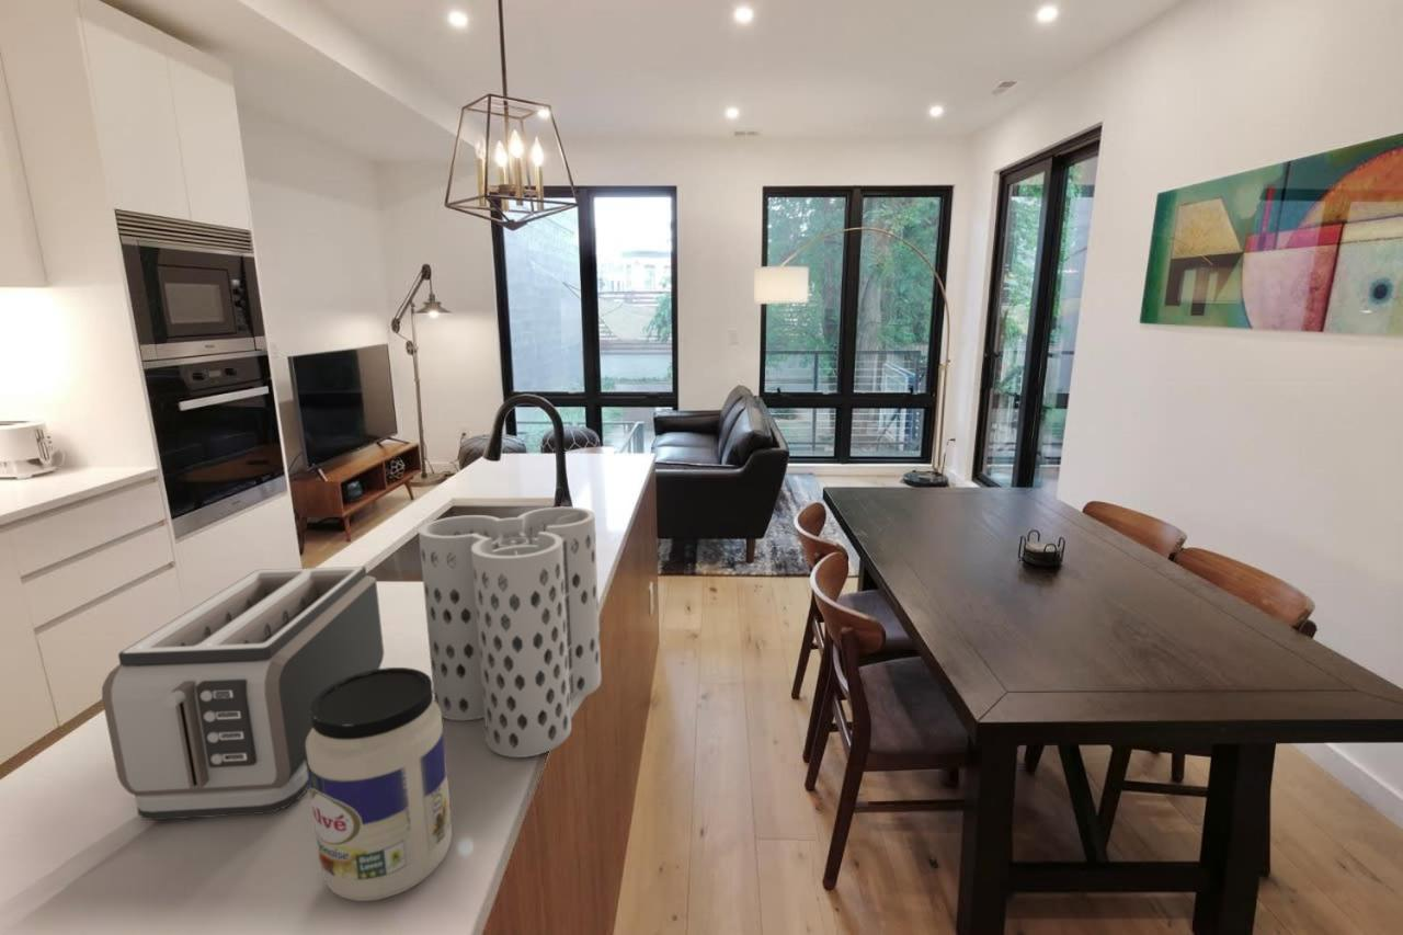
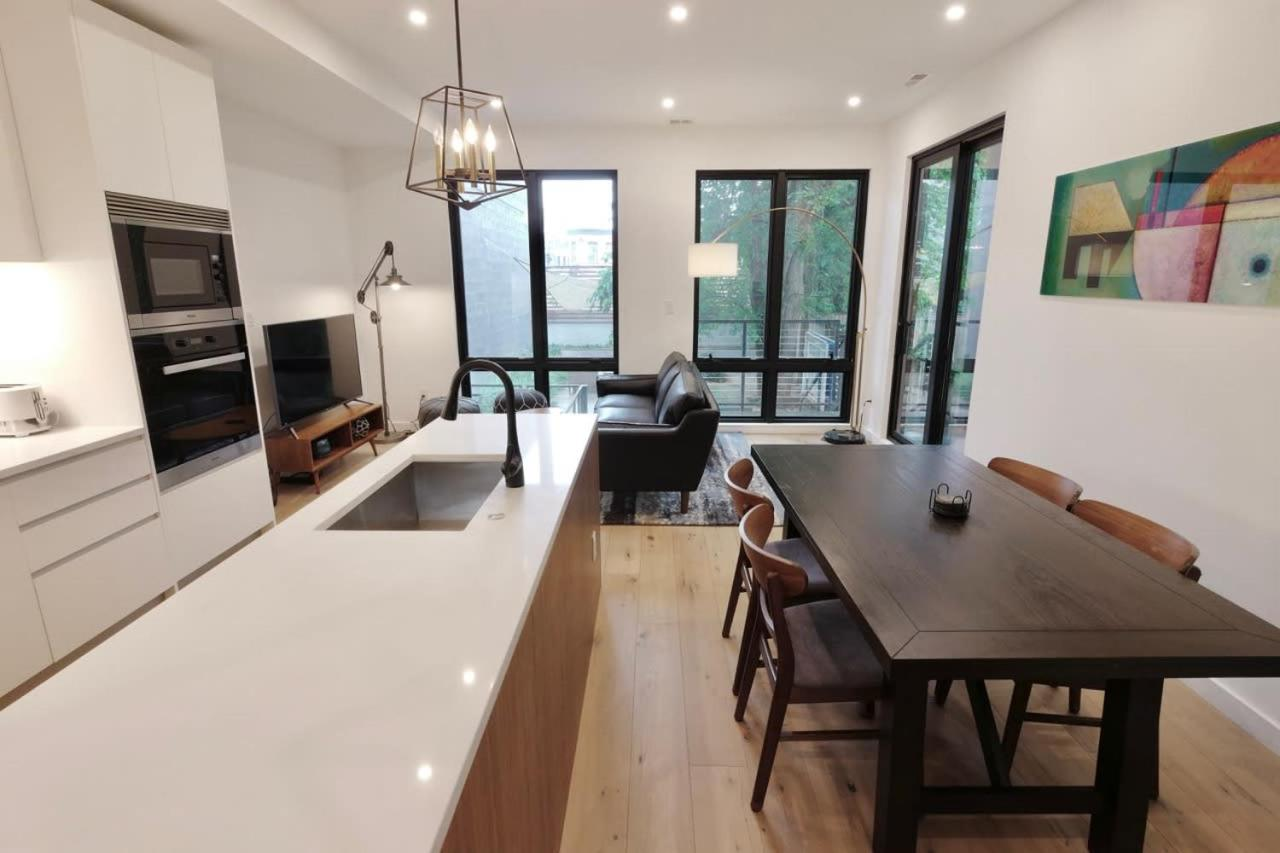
- jar (381, 779)
- utensil holder (528, 614)
- toaster (265, 676)
